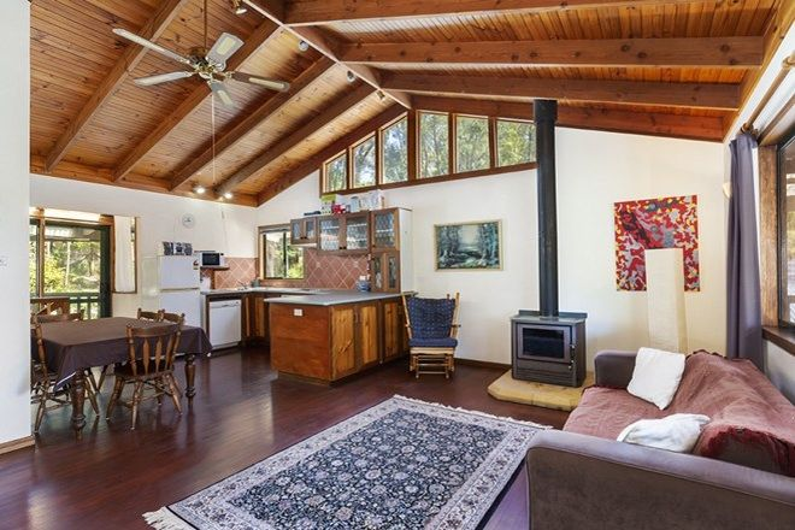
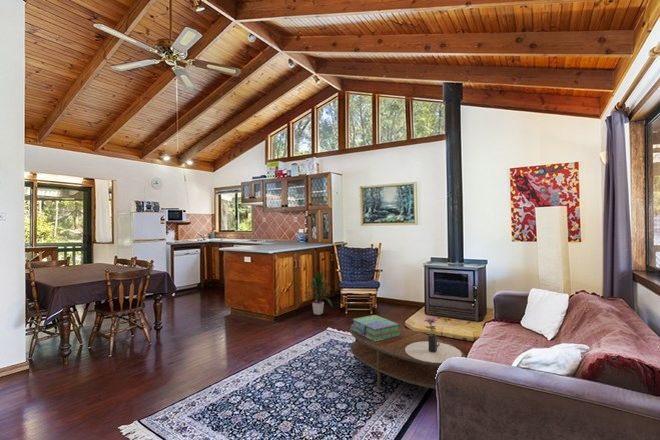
+ coffee table (401, 359)
+ potted flower (432, 334)
+ stack of books (375, 326)
+ indoor plant (318, 292)
